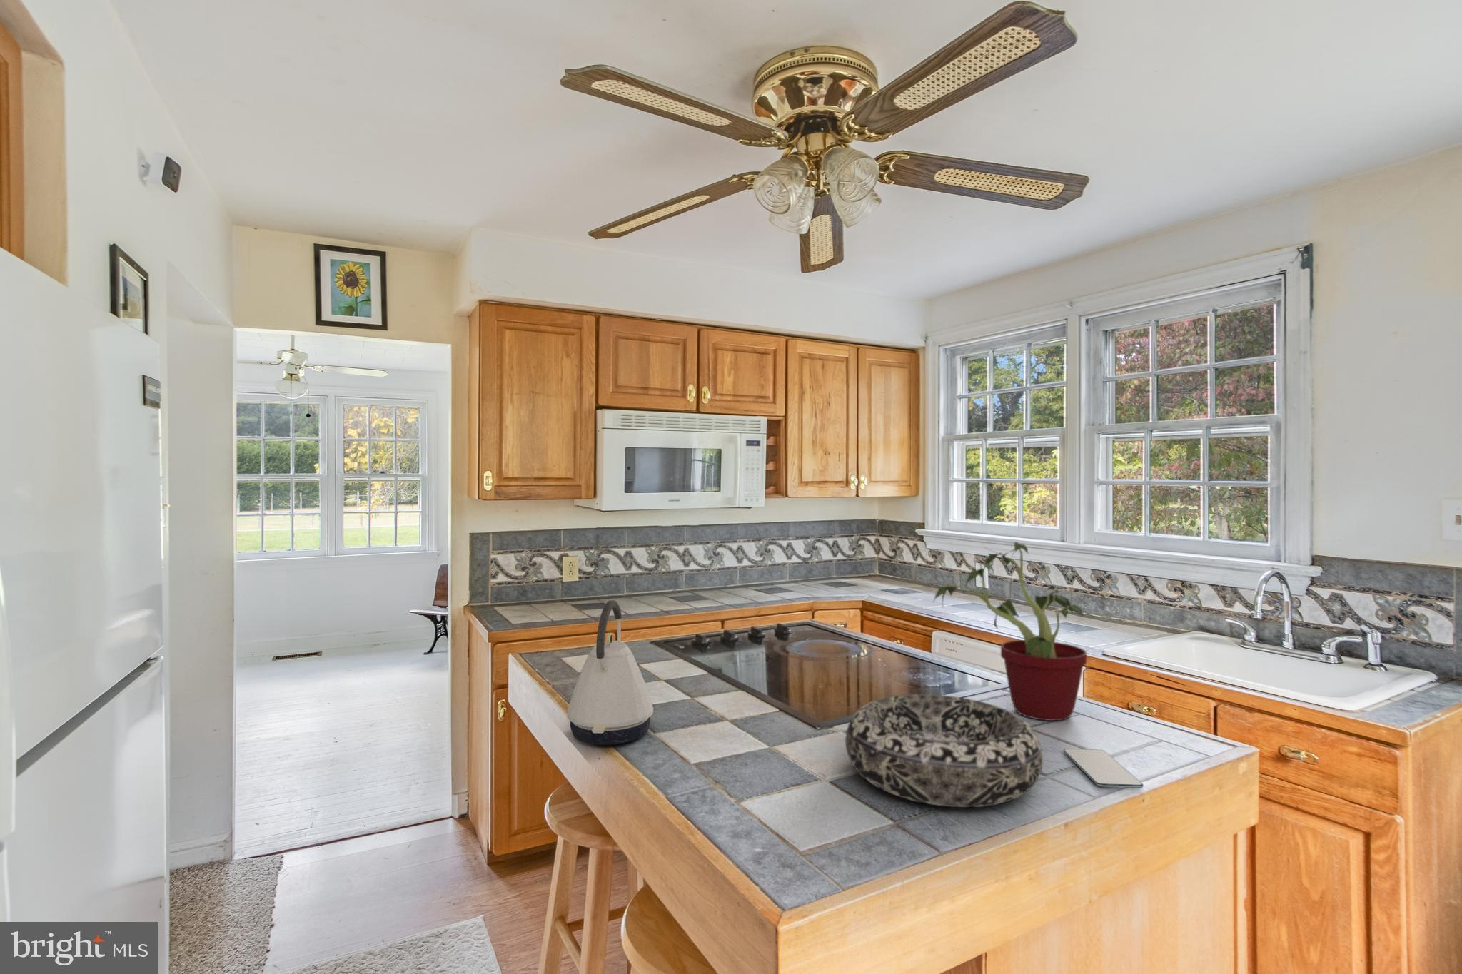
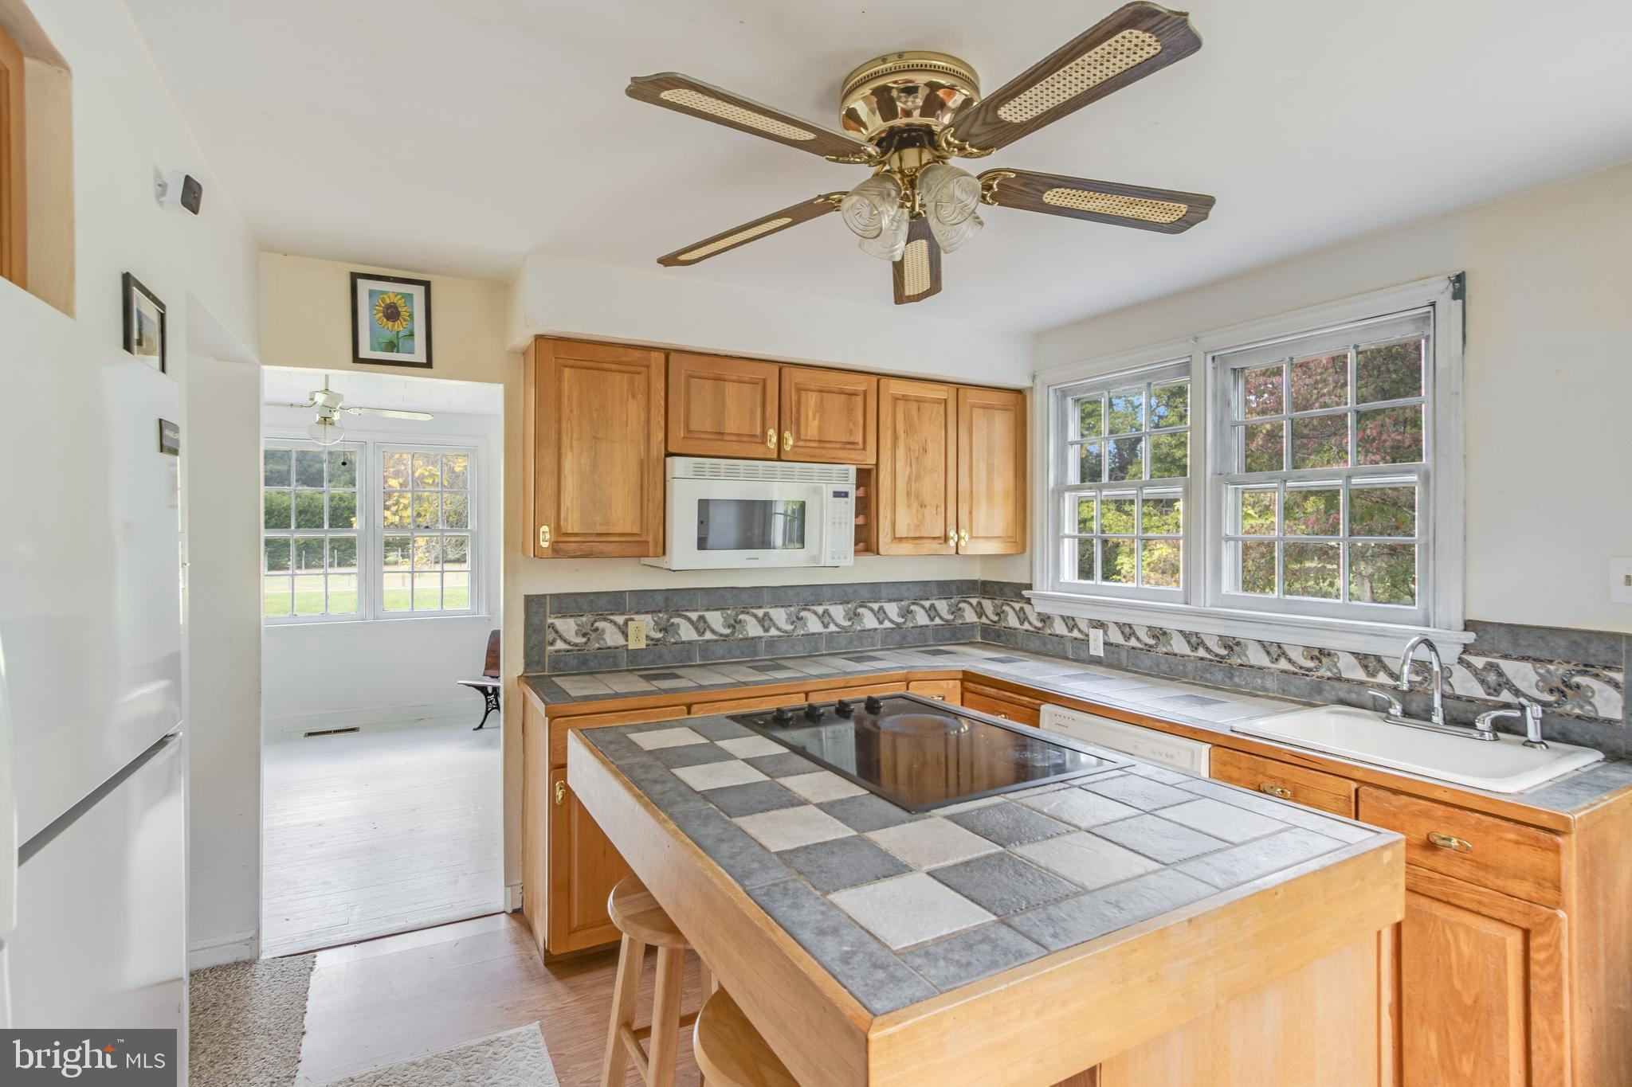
- decorative bowl (940, 746)
- smartphone (1101, 767)
- kettle (611, 666)
- potted plant (1011, 622)
